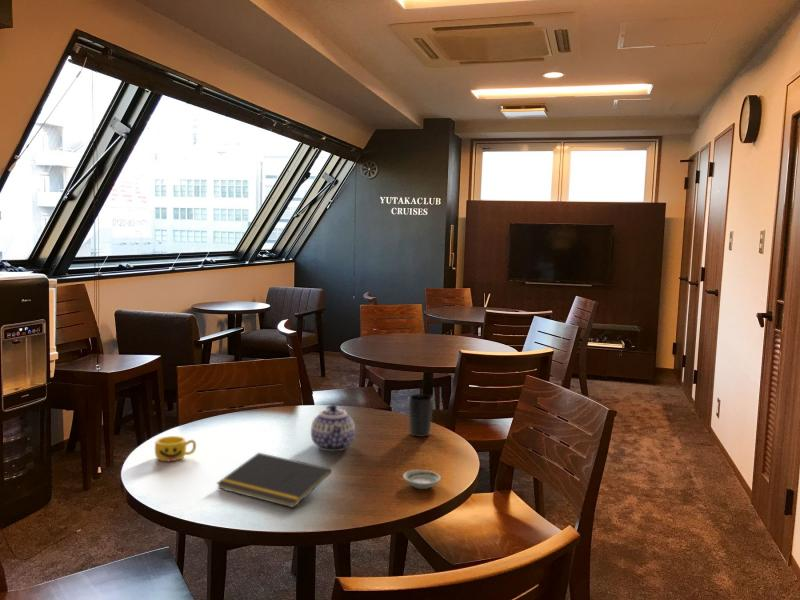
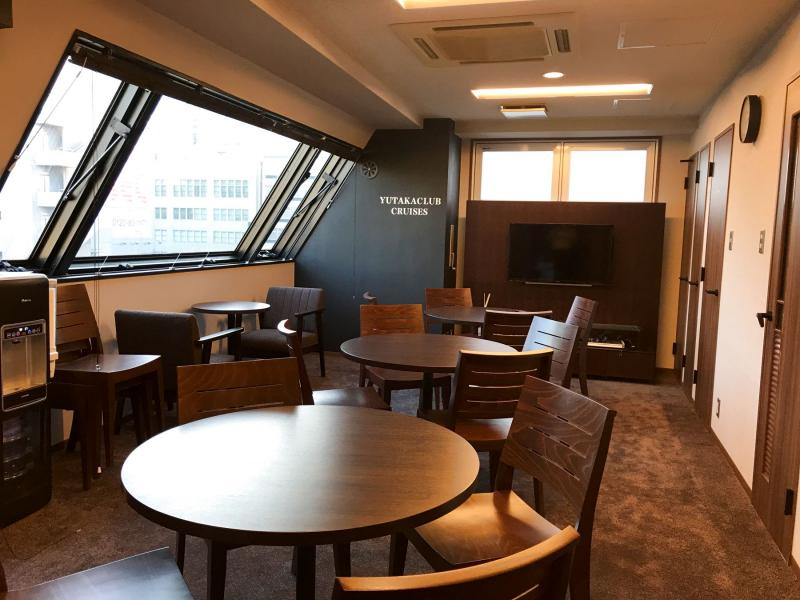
- notepad (274, 478)
- cup (175, 448)
- saucer (421, 480)
- cup (420, 415)
- teapot (333, 425)
